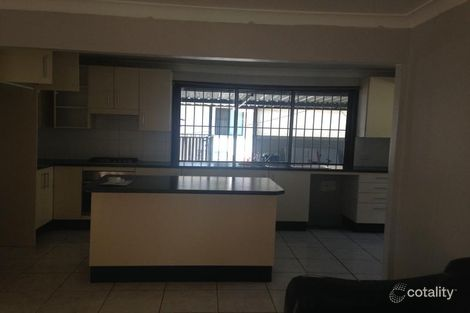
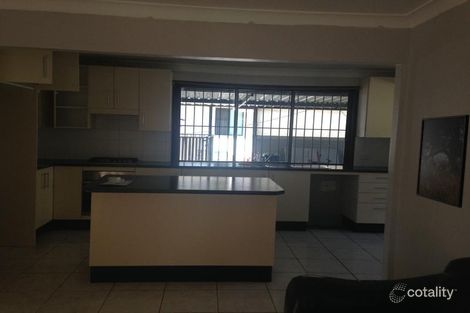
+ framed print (440, 159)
